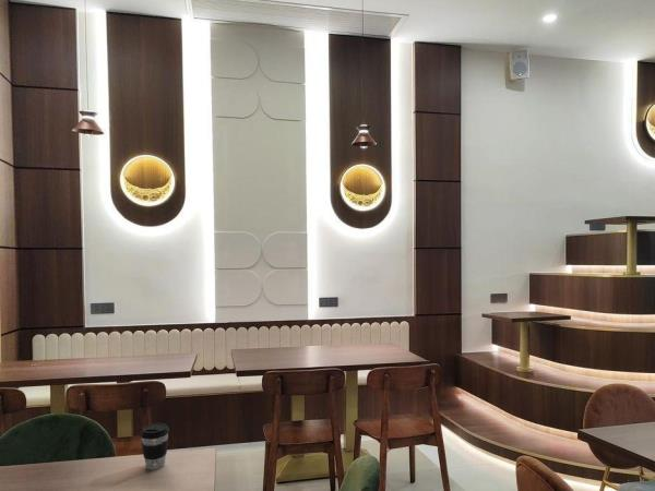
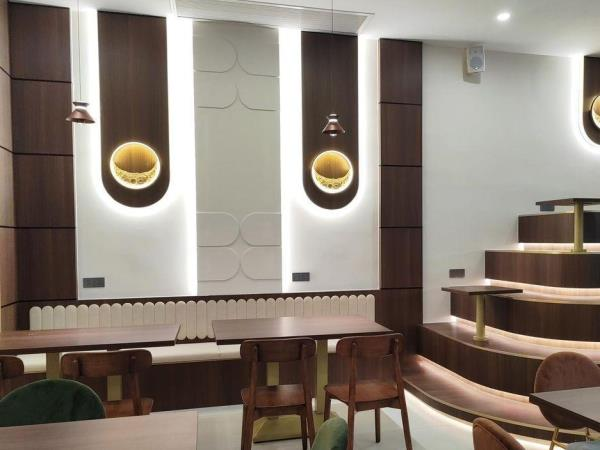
- coffee cup (155, 446)
